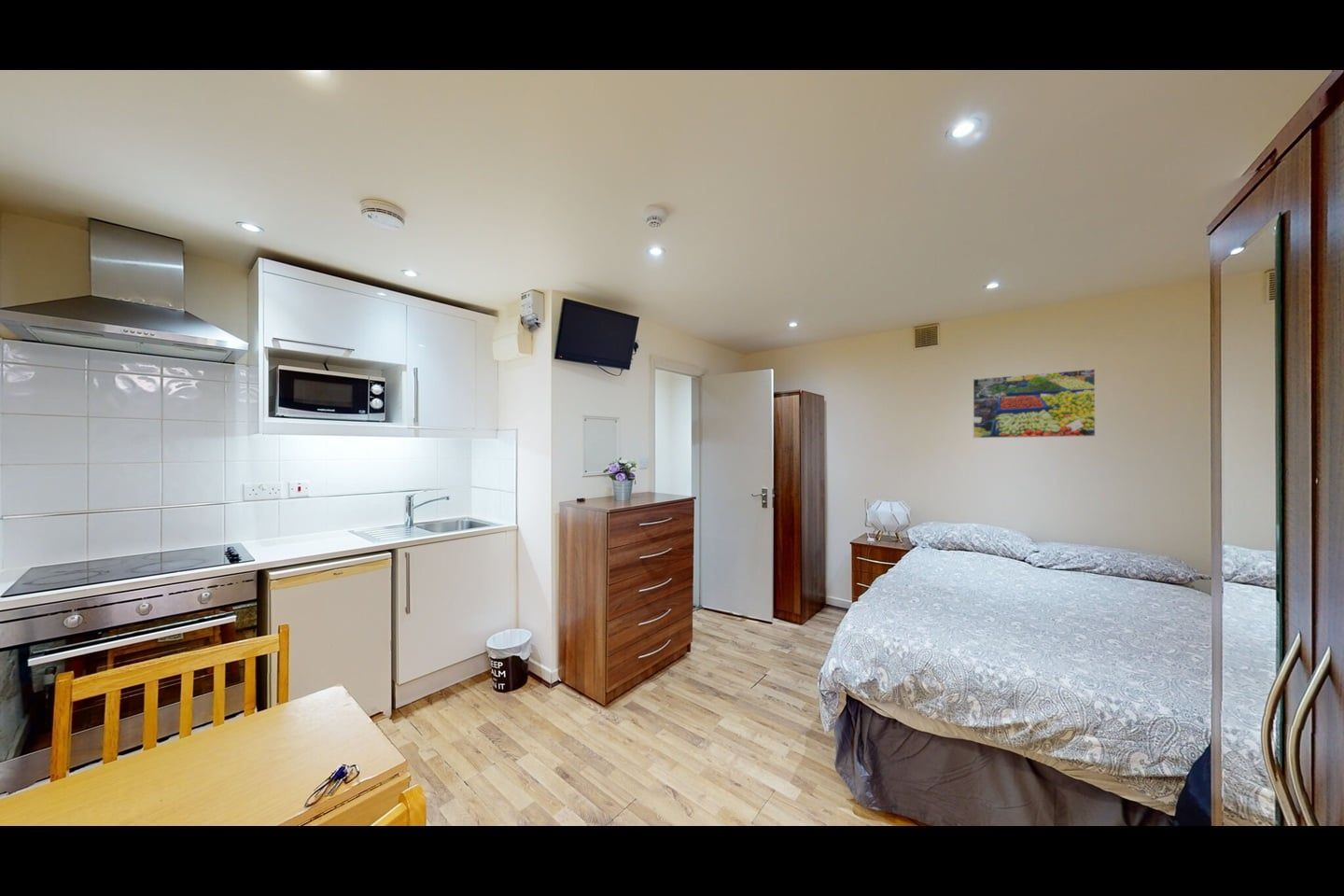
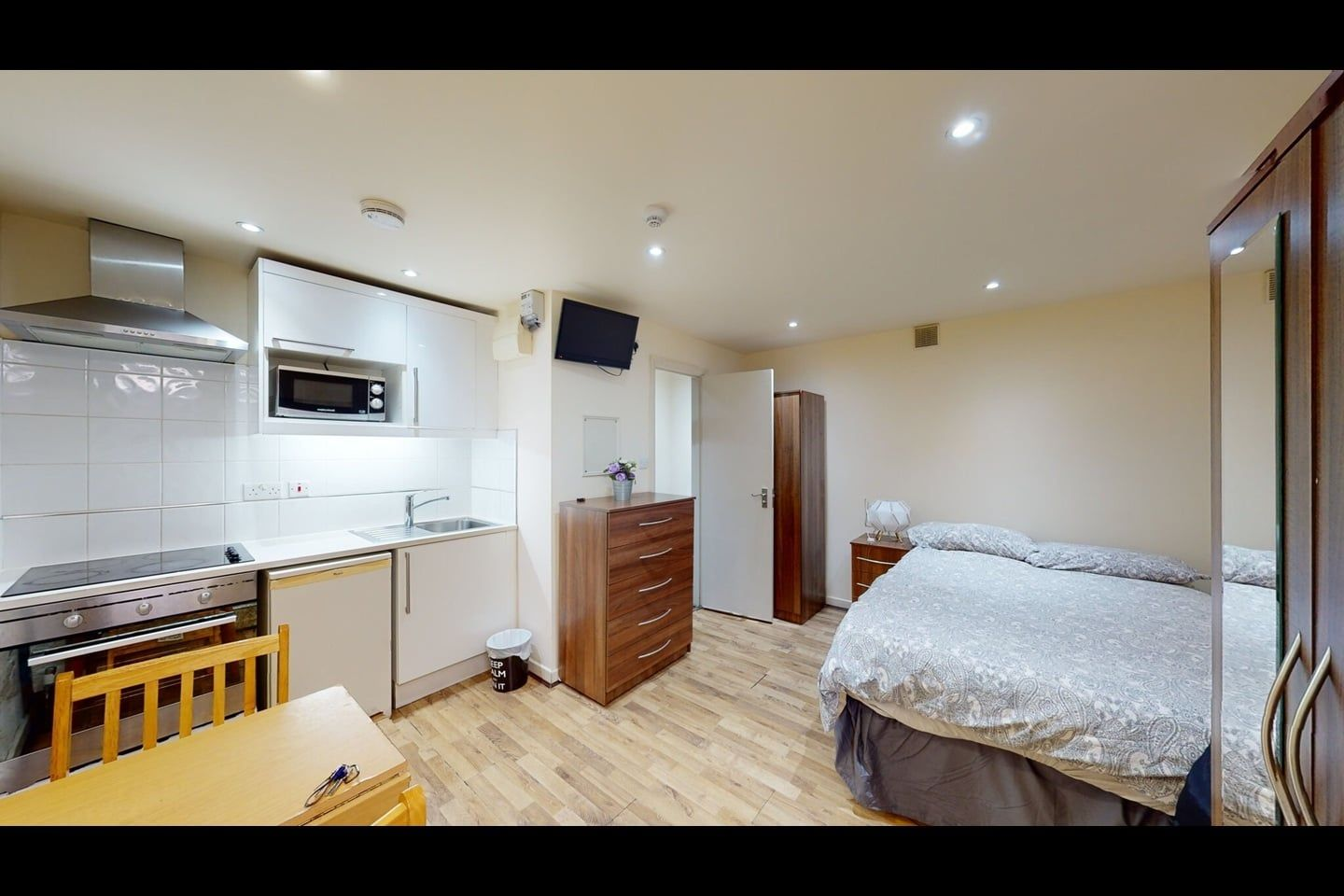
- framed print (1029, 405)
